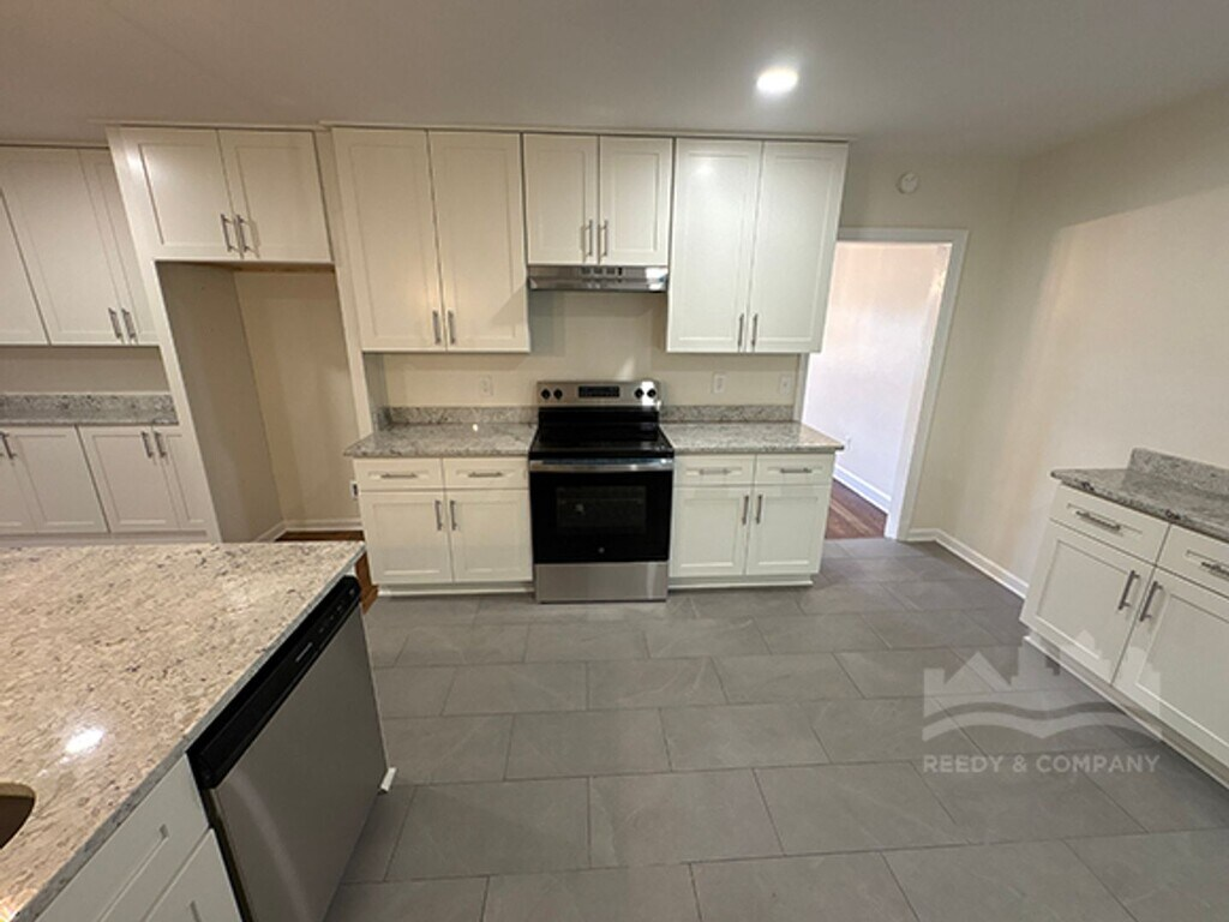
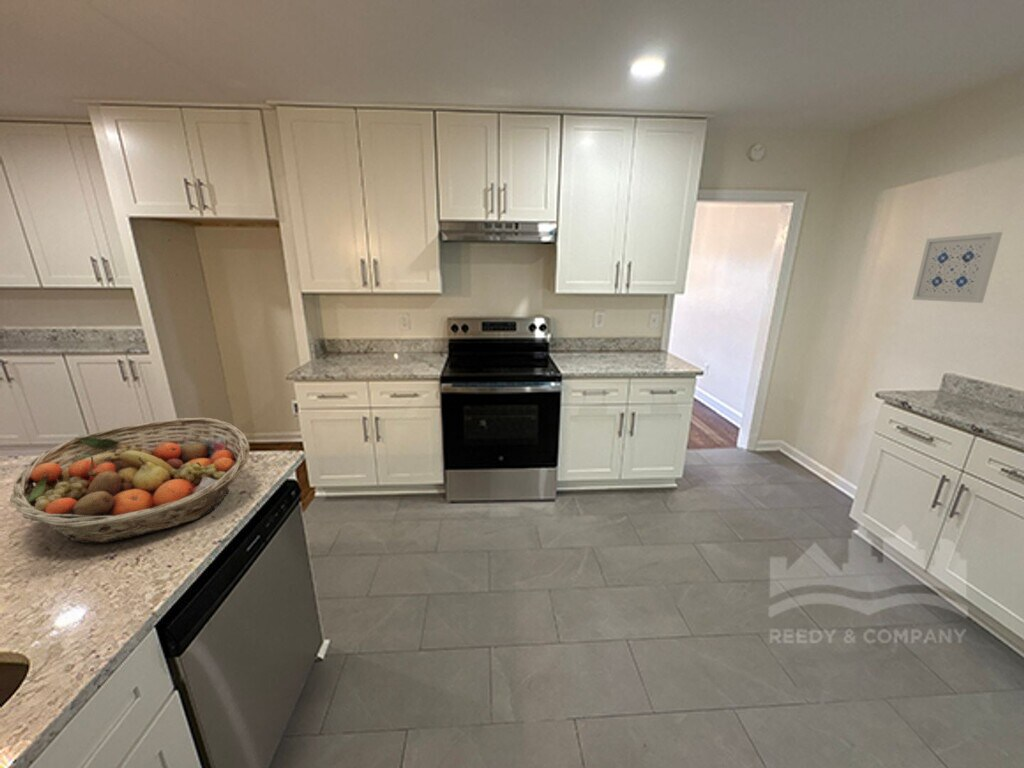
+ wall art (953, 269)
+ fruit basket (147, 475)
